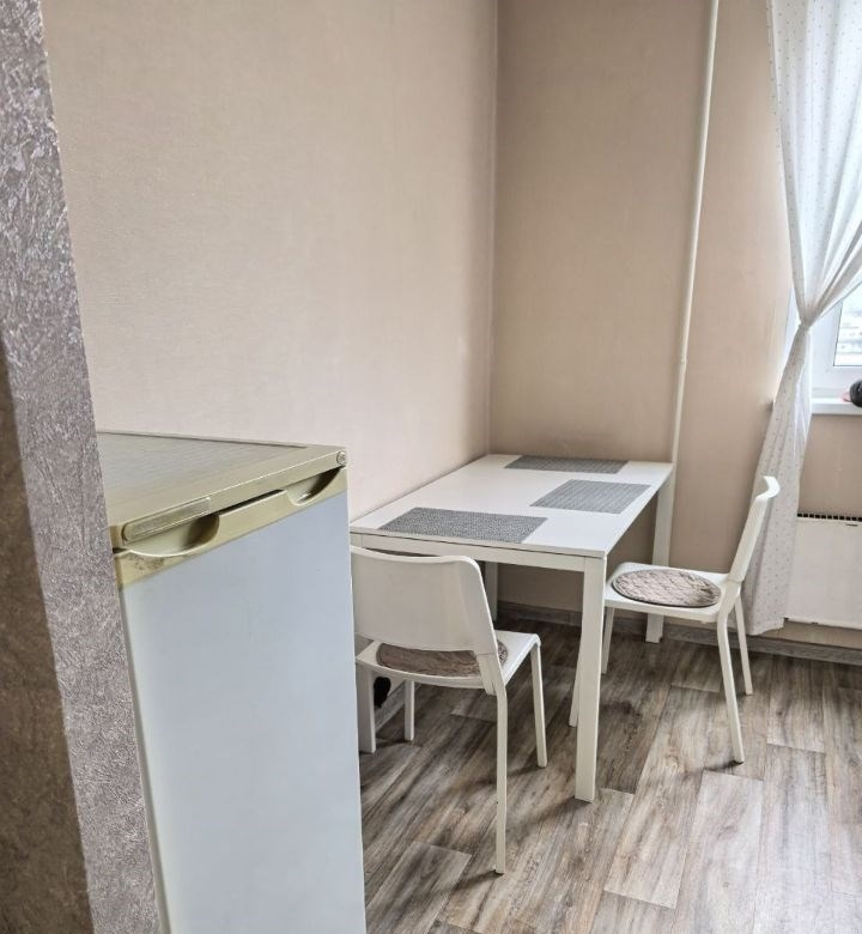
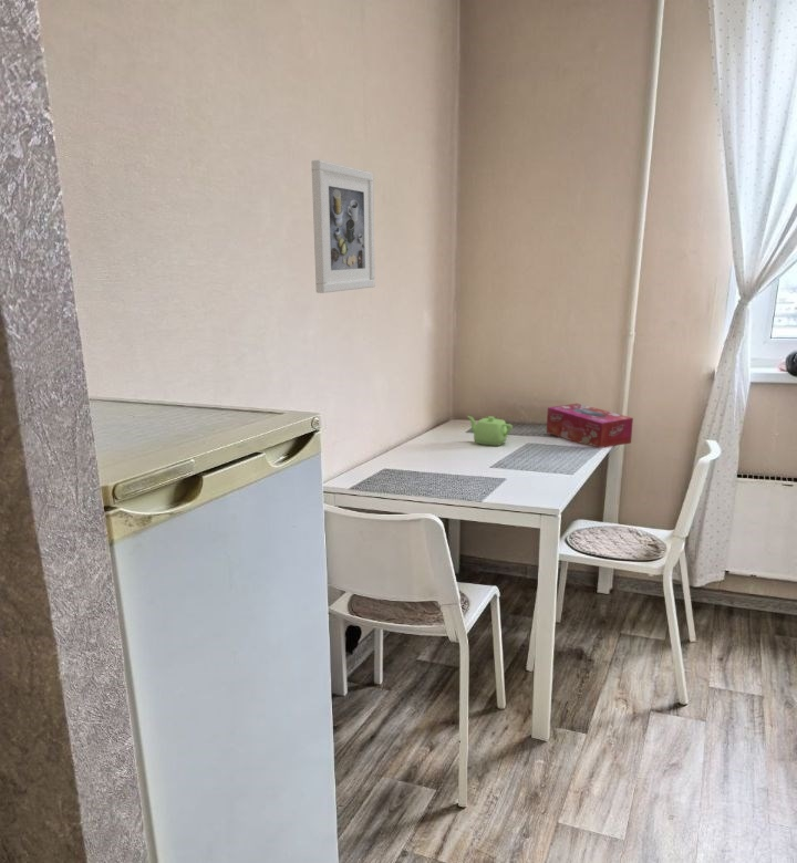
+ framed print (345, 229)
+ teapot (488, 429)
+ tissue box (588, 425)
